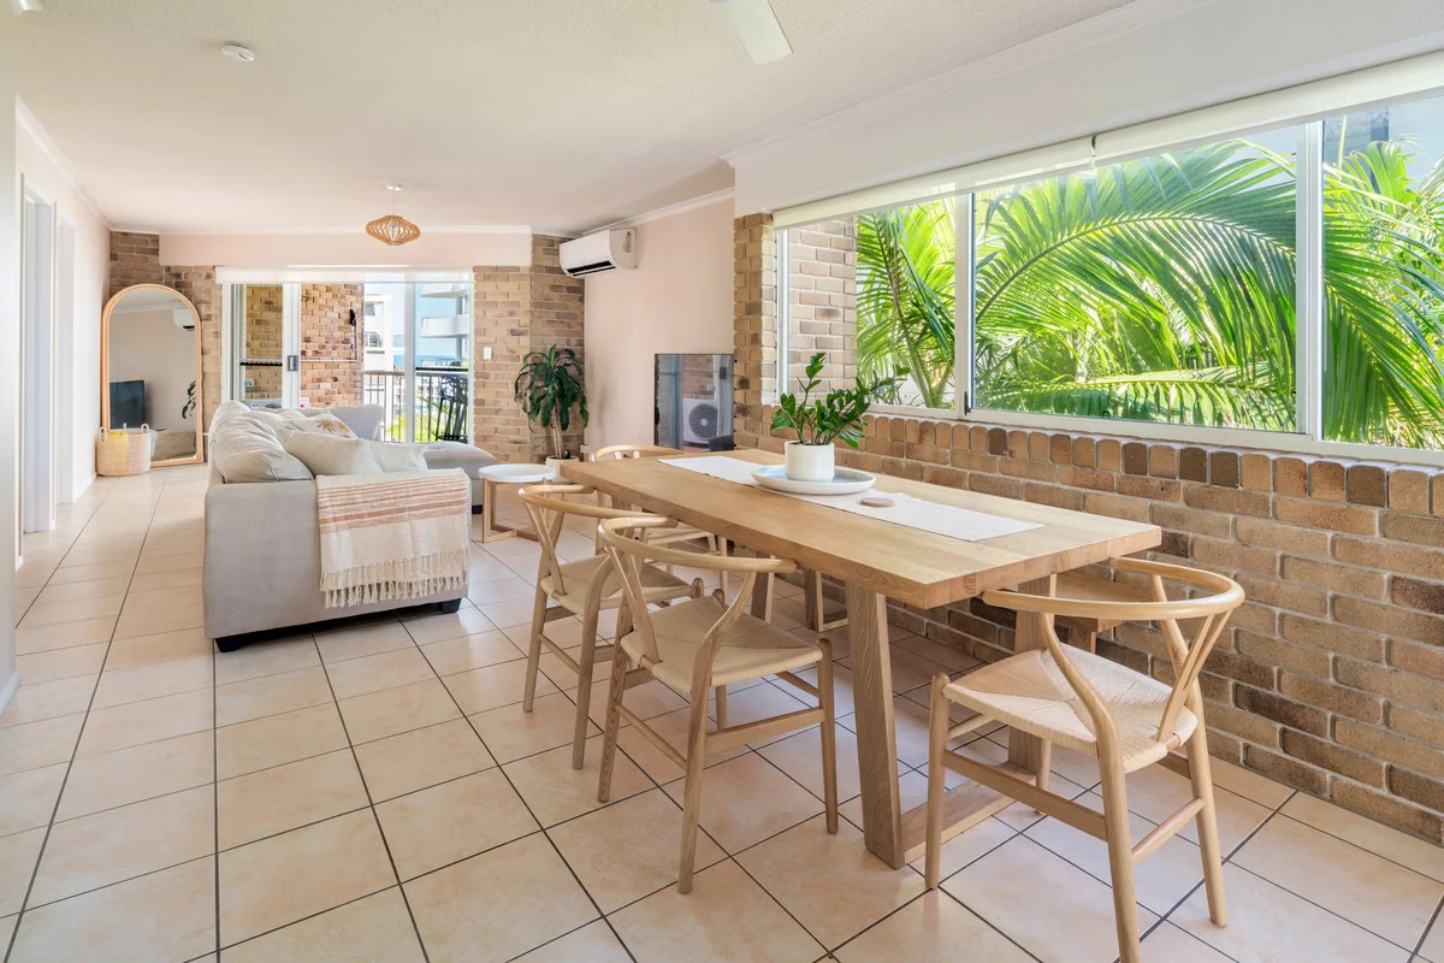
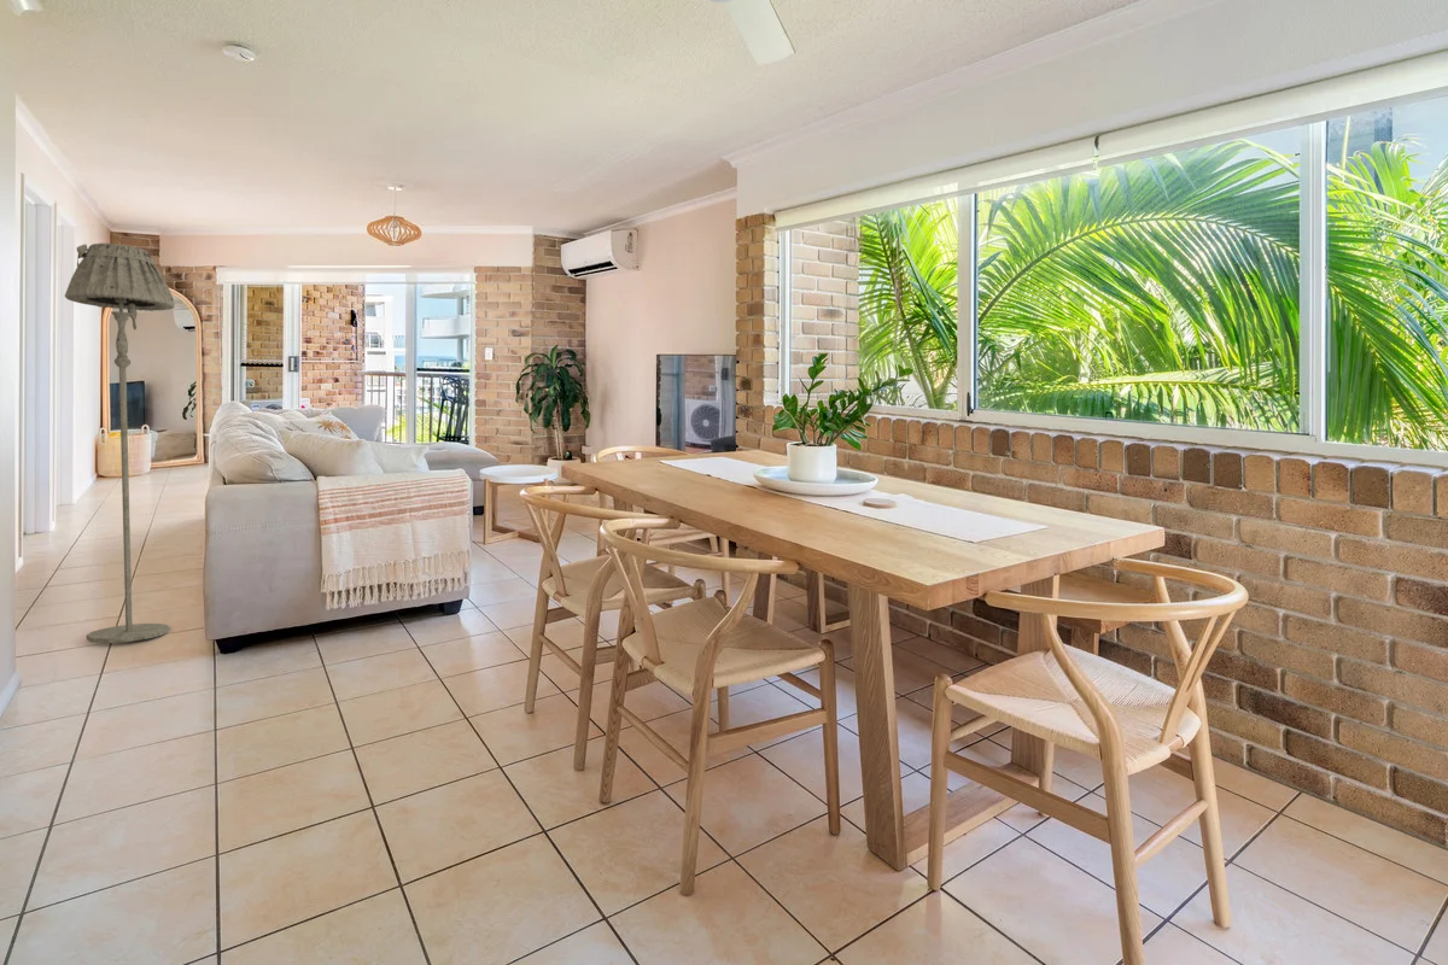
+ floor lamp (124, 443)
